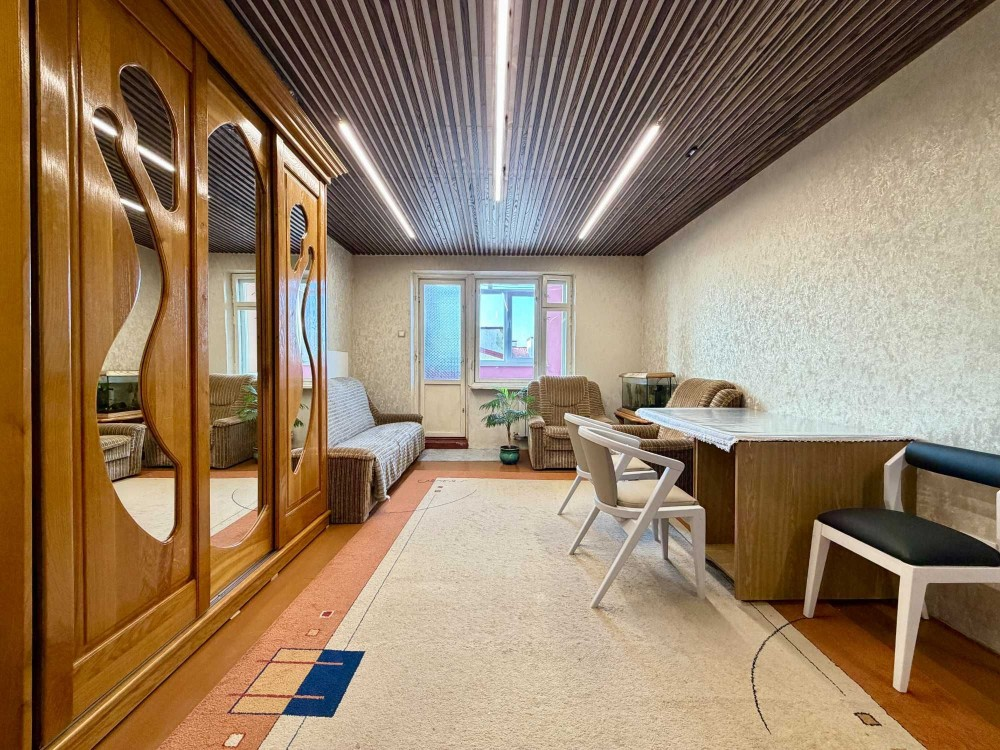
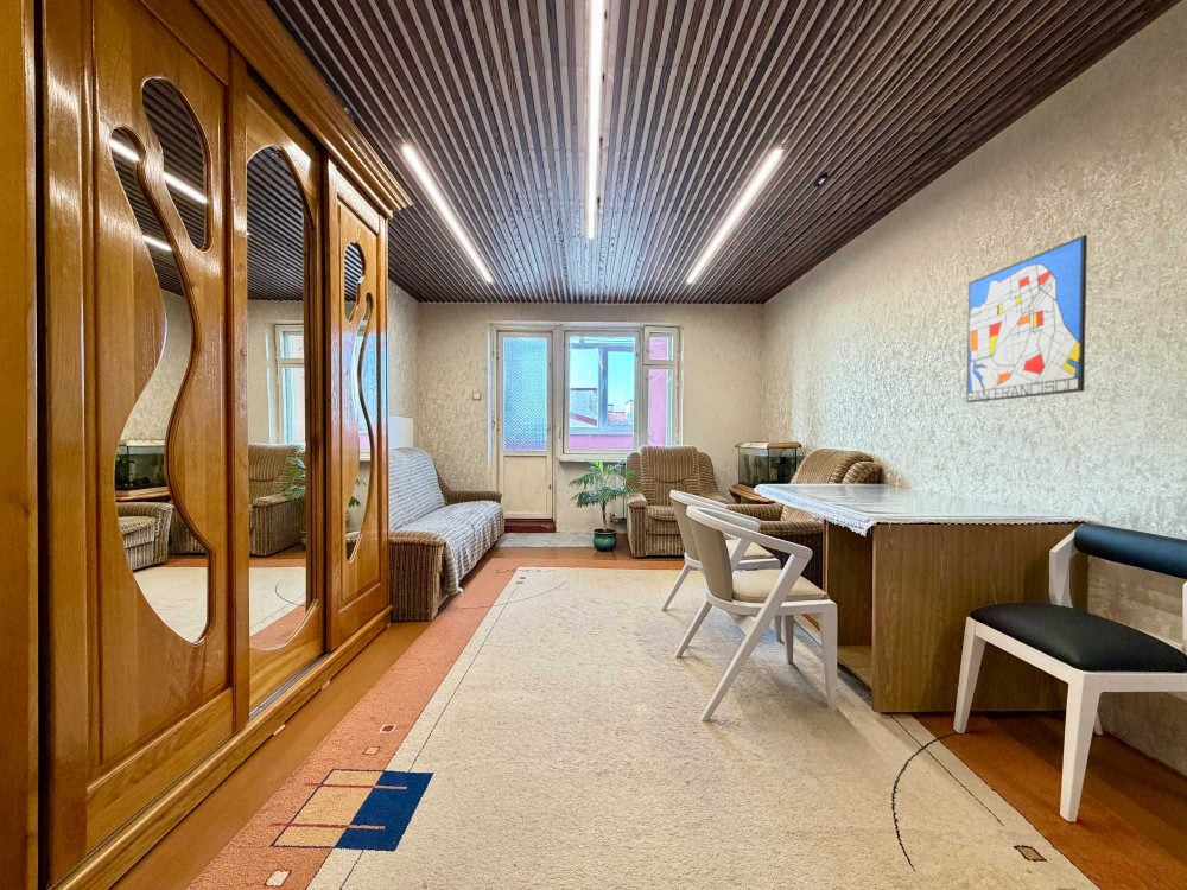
+ wall art (1018, 330)
